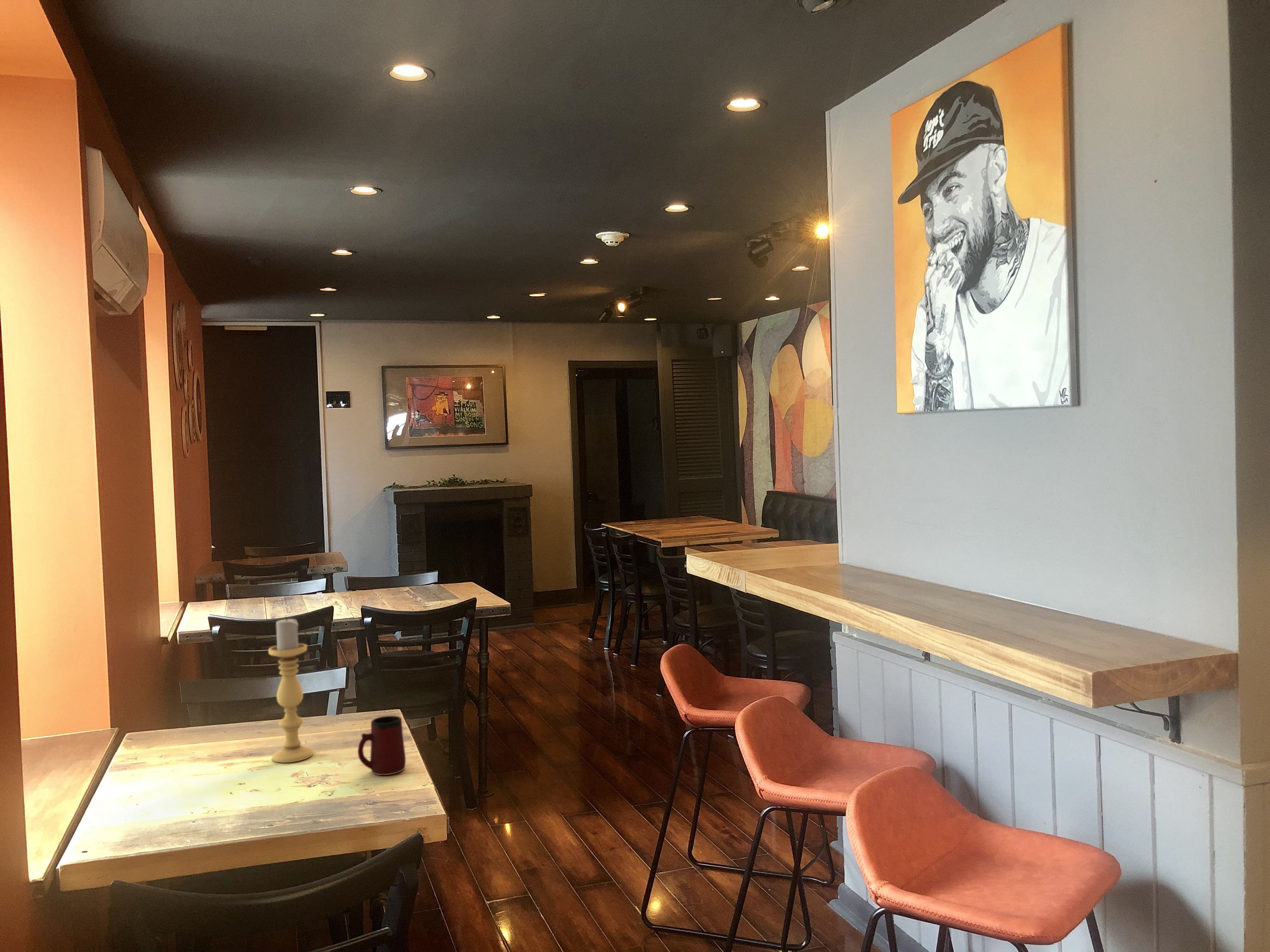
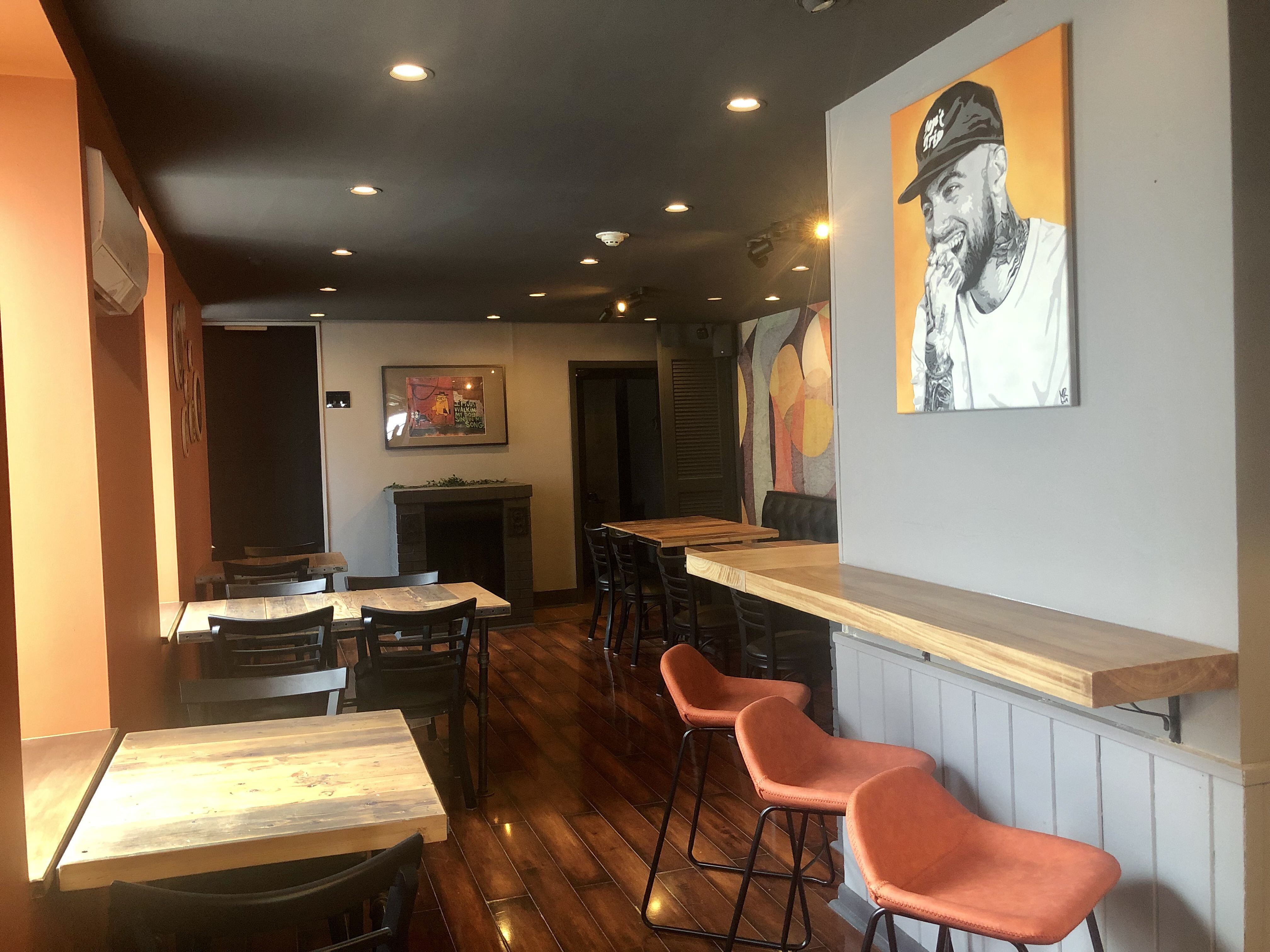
- candle holder (289, 687)
- mug (381, 746)
